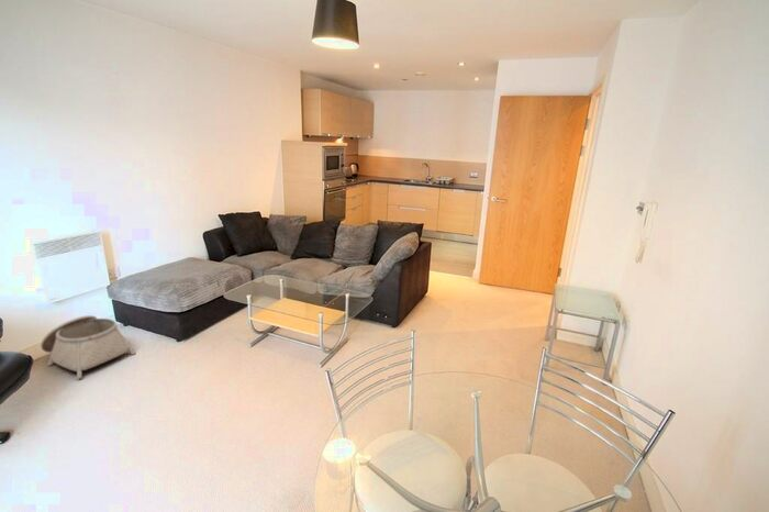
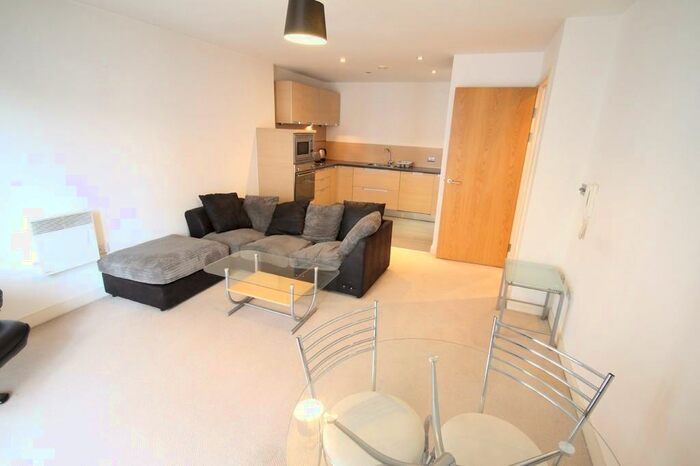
- basket (83, 338)
